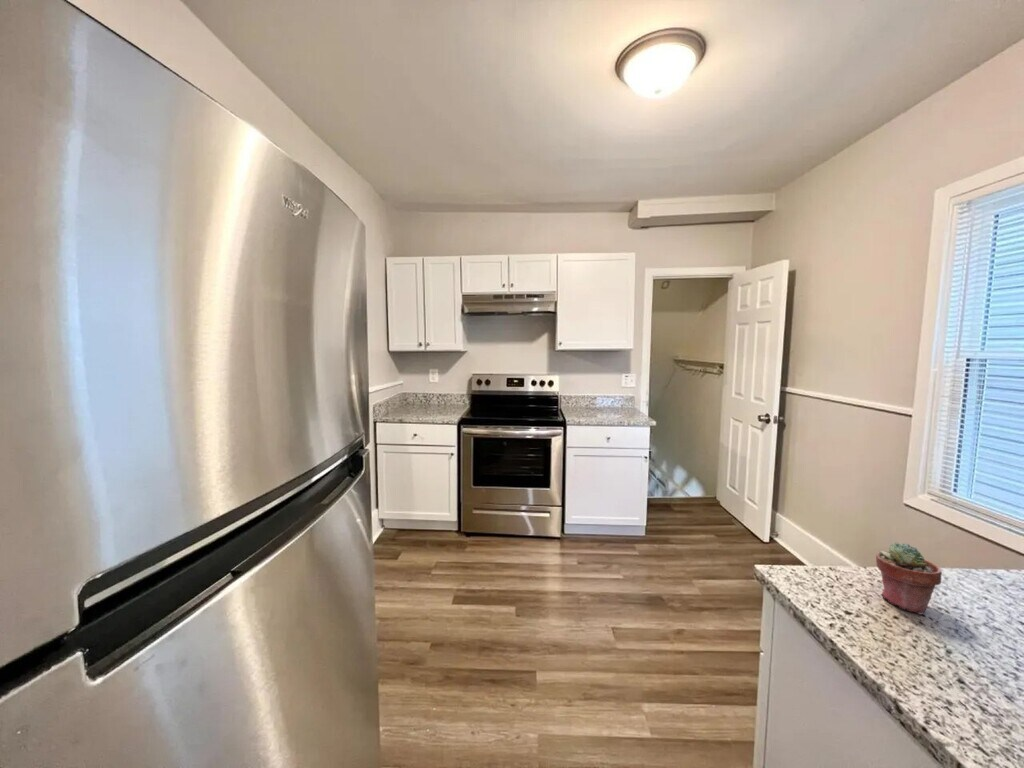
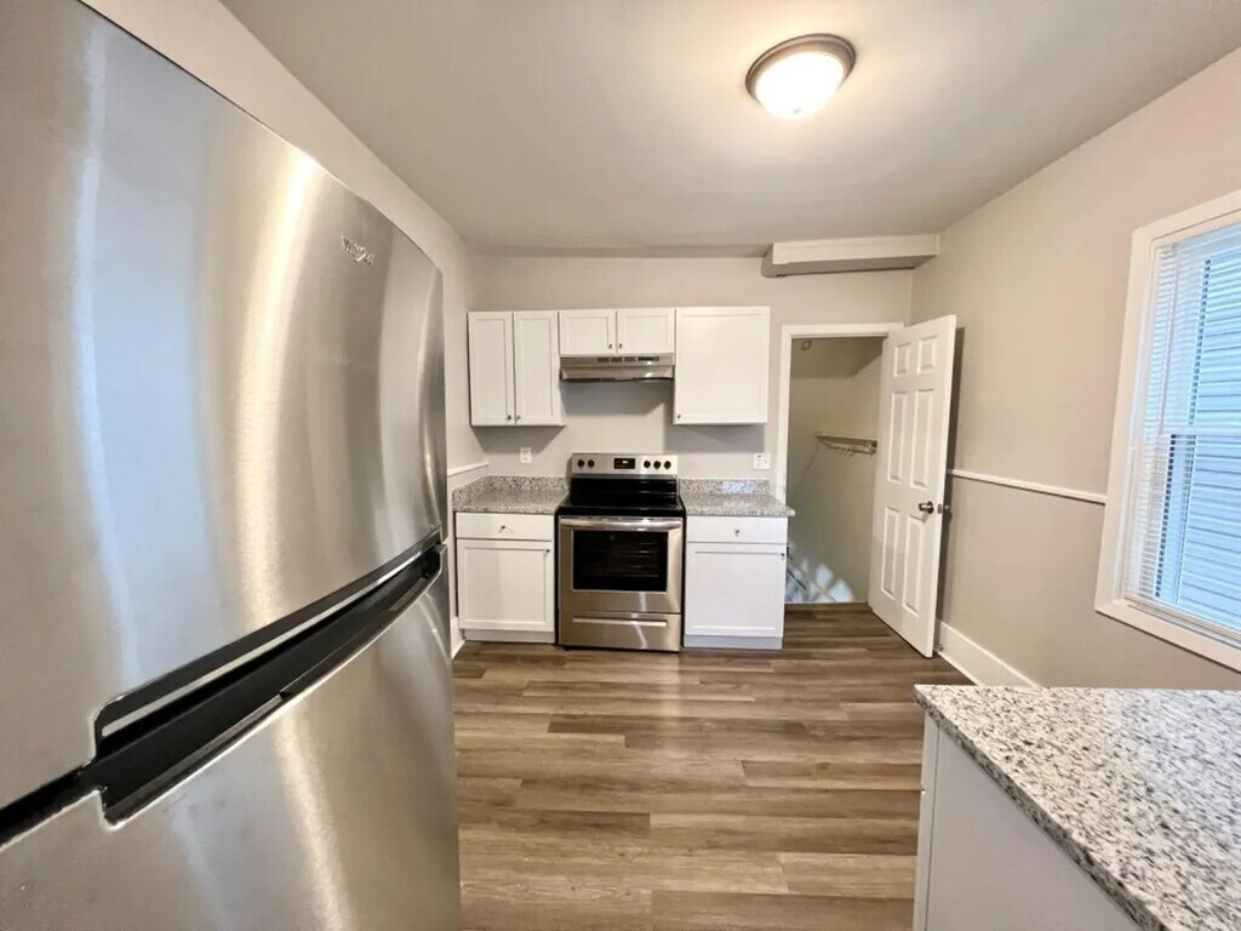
- potted succulent (906, 573)
